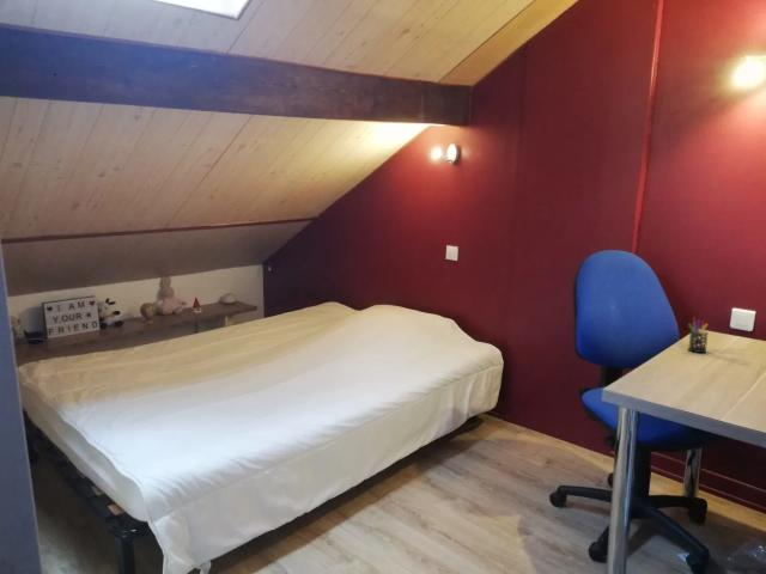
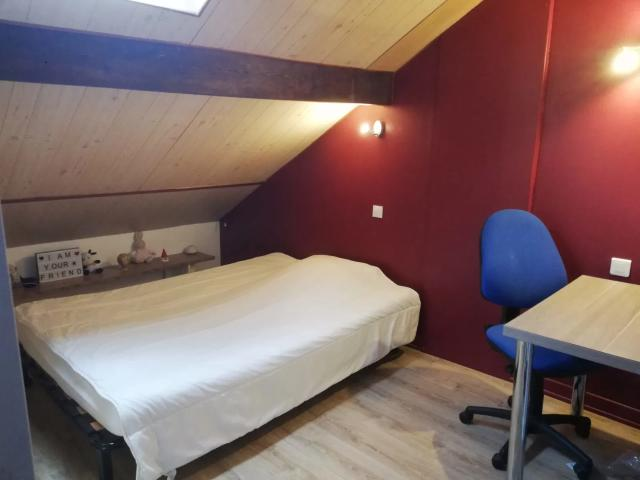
- pen holder (695, 334)
